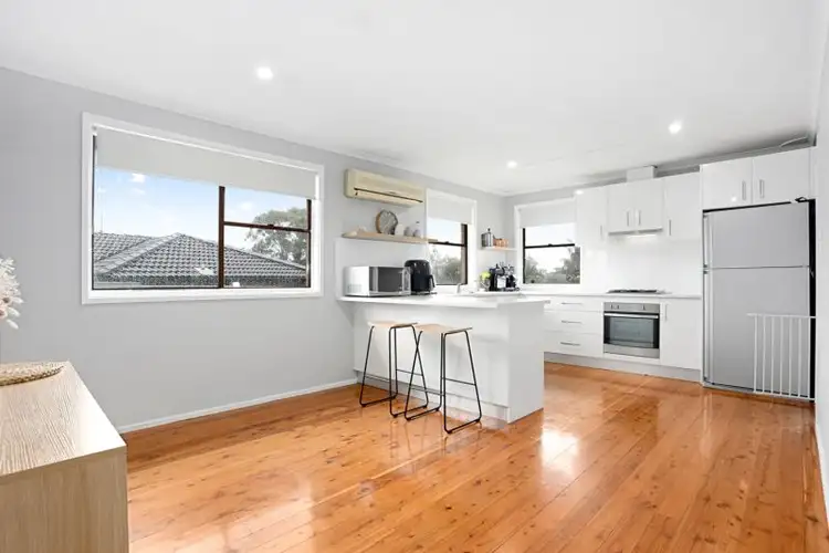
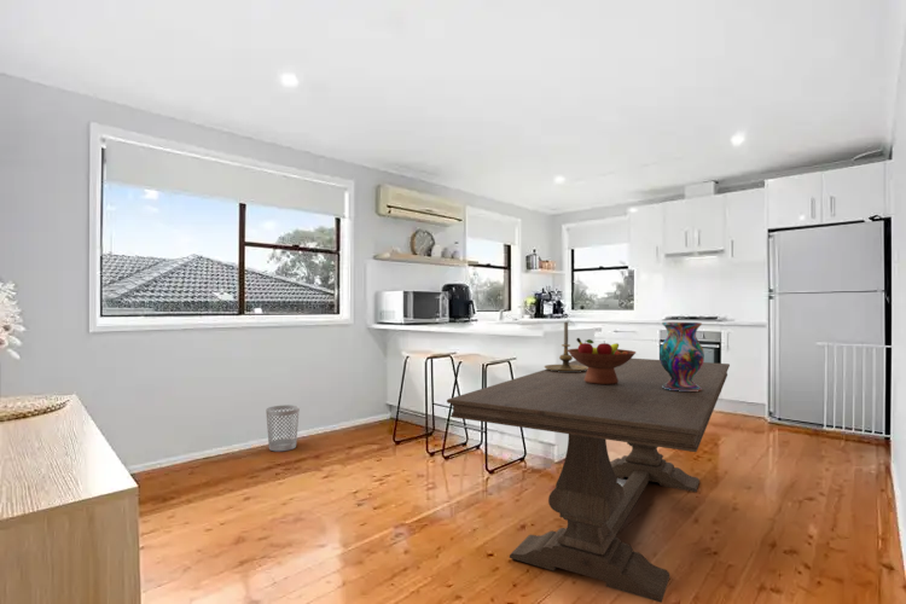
+ vase (681, 355)
+ wastebasket (283, 428)
+ fruit bowl (600, 360)
+ dining table (621, 441)
+ candle holder (565, 345)
